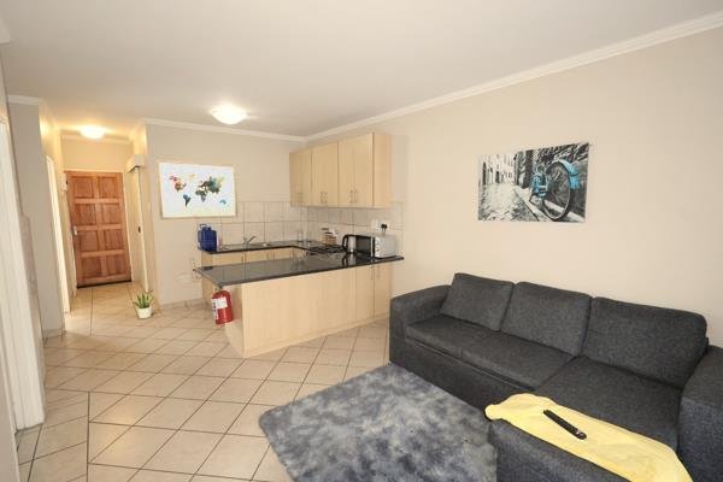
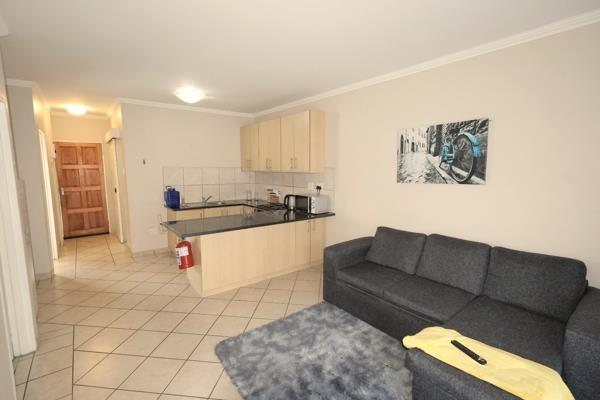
- potted plant (145, 304)
- wall art (200, 190)
